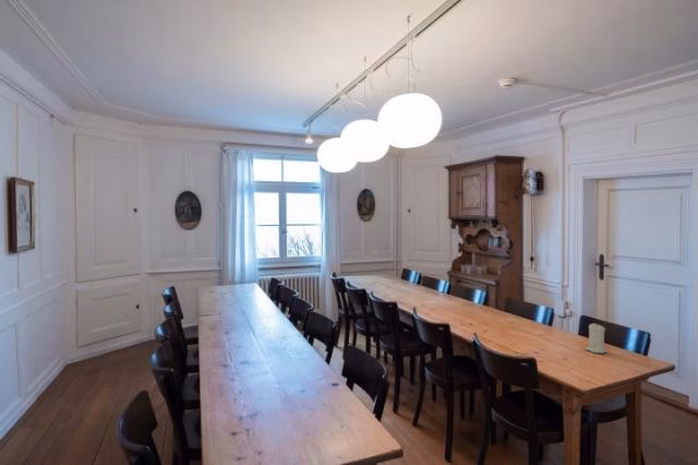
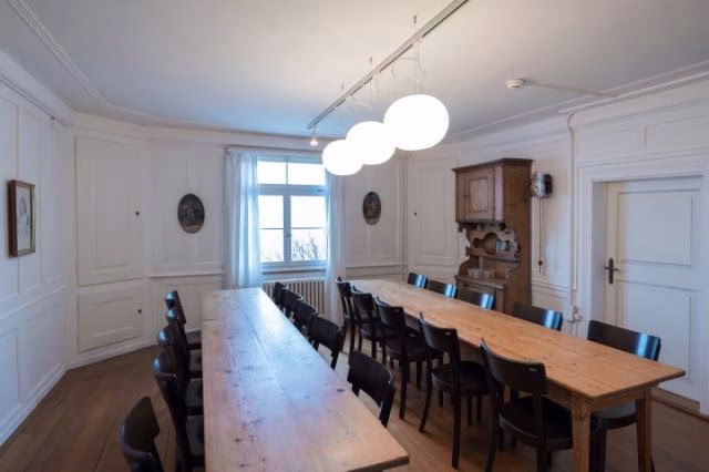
- candle (595, 336)
